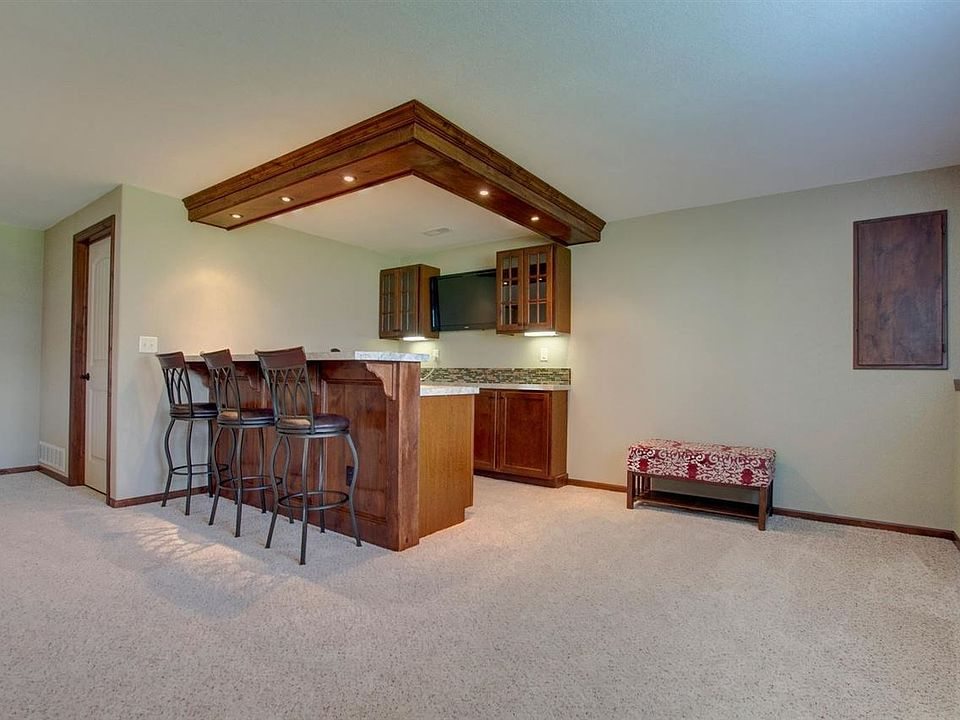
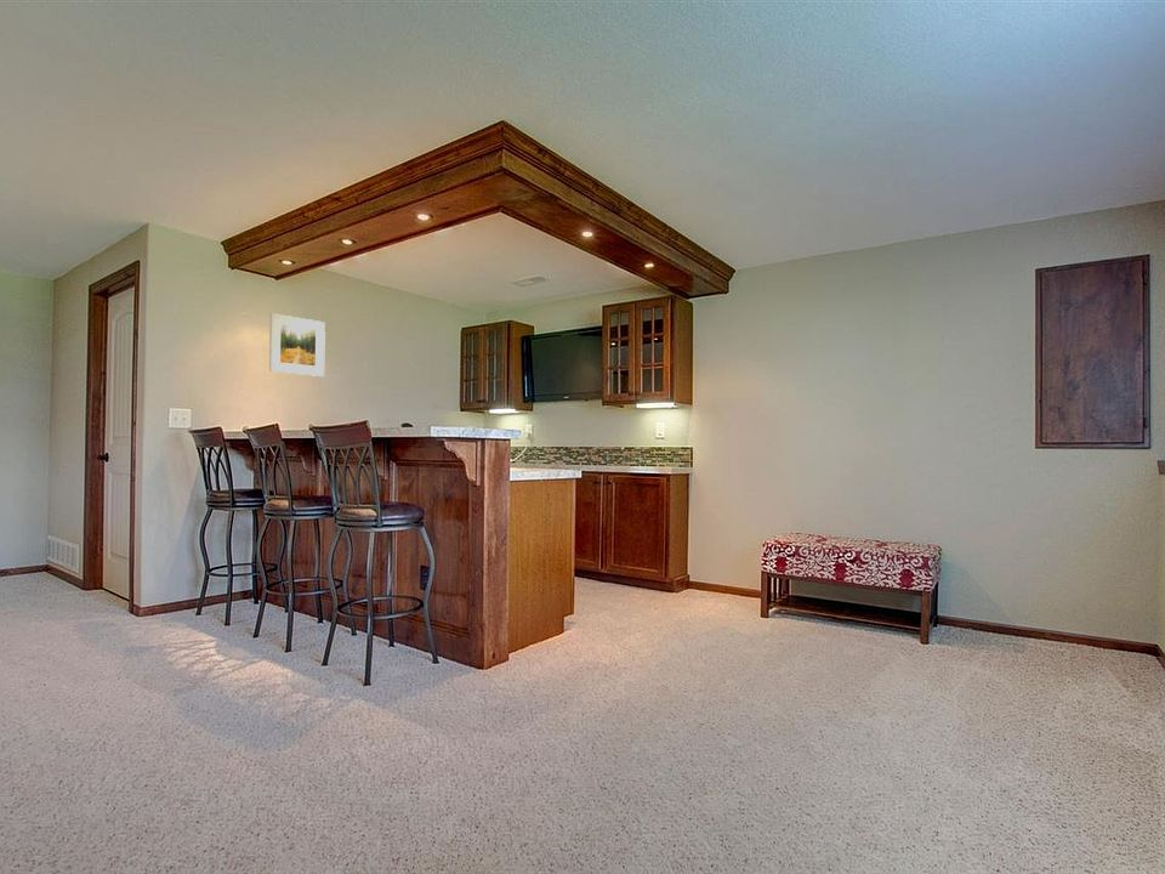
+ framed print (297, 346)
